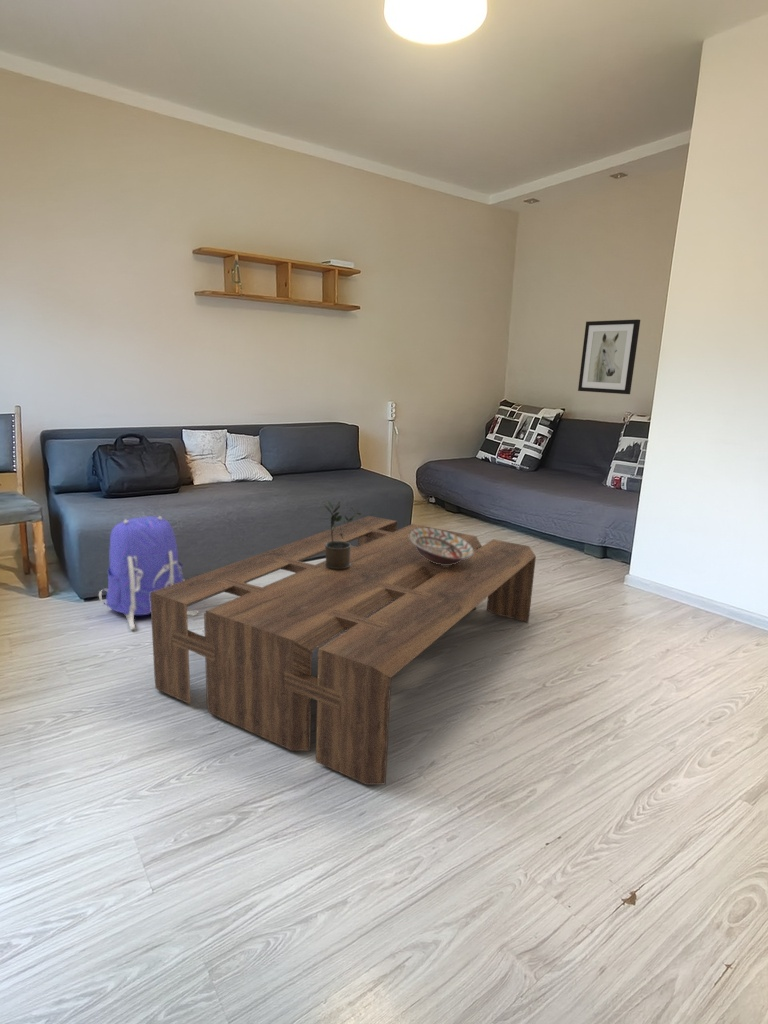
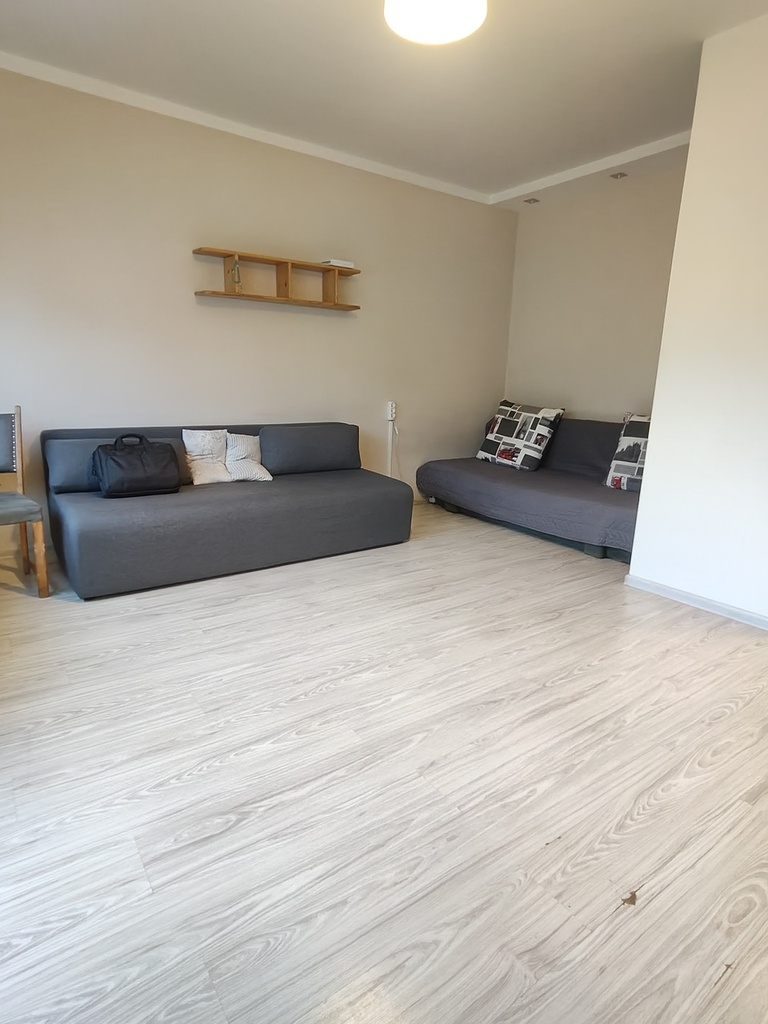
- potted plant (340, 533)
- coffee table (368, 607)
- backpack (149, 565)
- wall art (607, 357)
- decorative bowl (437, 551)
